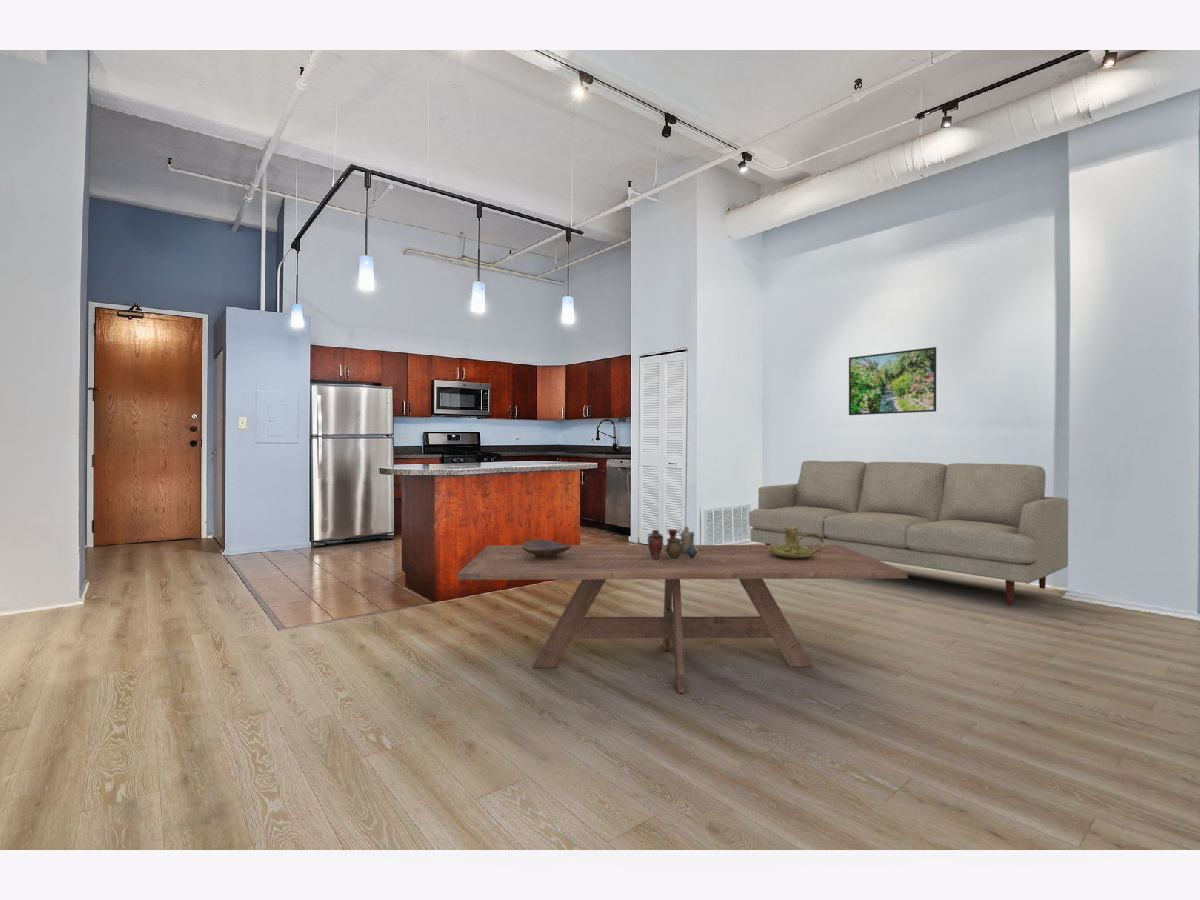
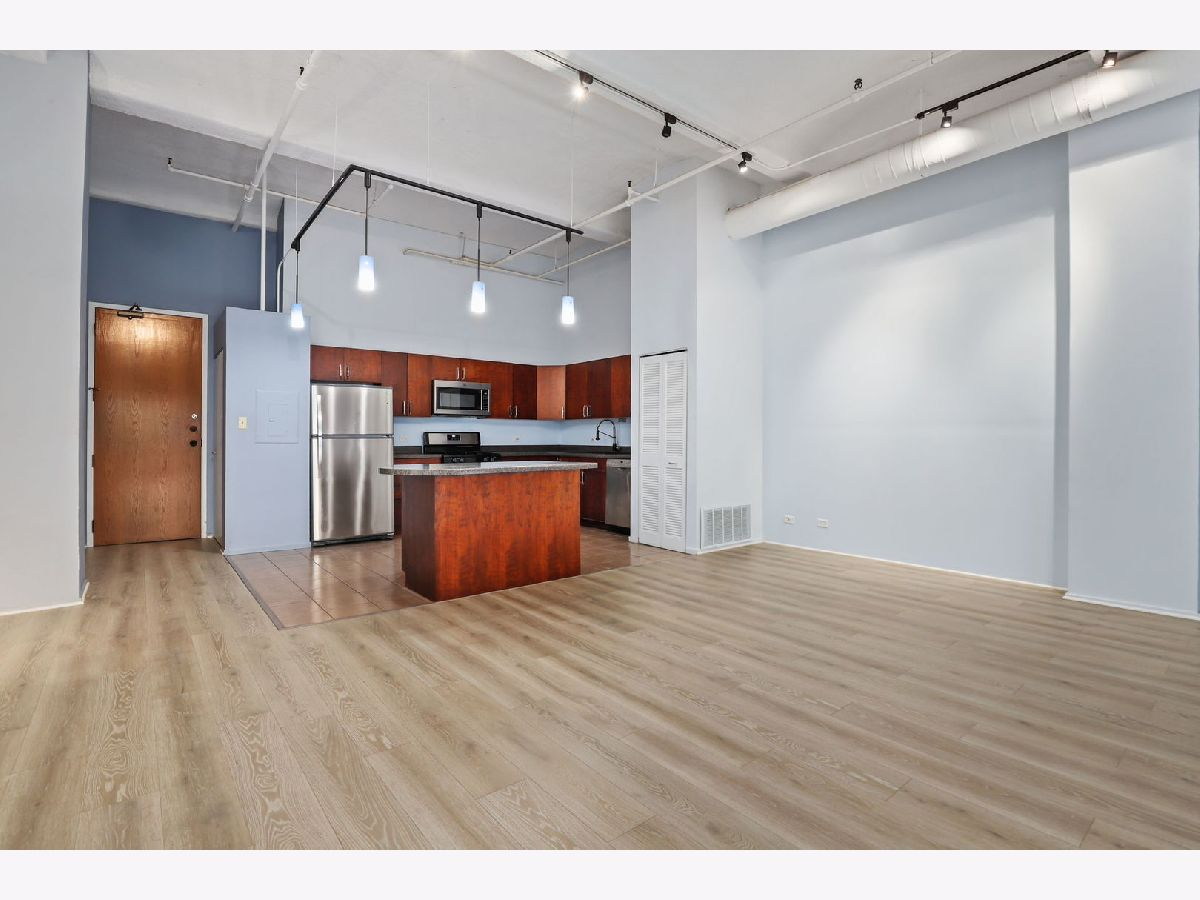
- vase (671, 542)
- dining table (672, 612)
- decorative bowl (546, 549)
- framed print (890, 383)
- sofa (889, 517)
- candle holder (796, 541)
